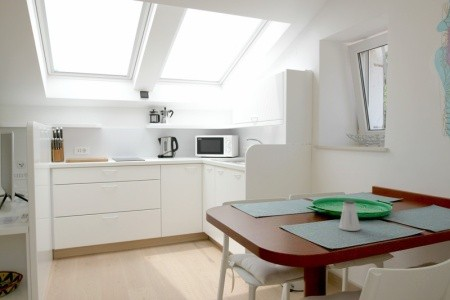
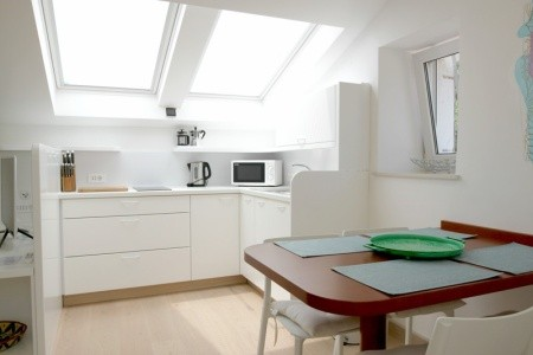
- saltshaker (349, 214)
